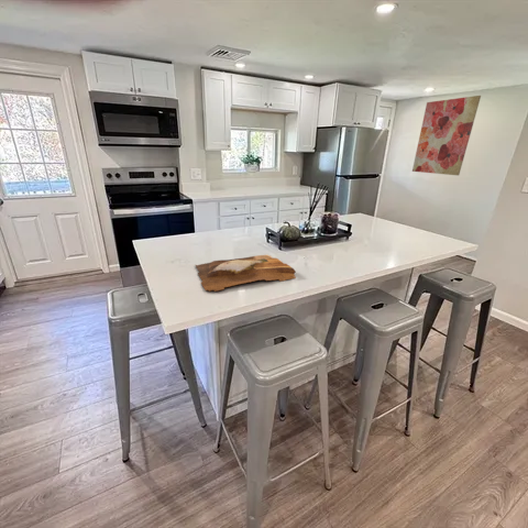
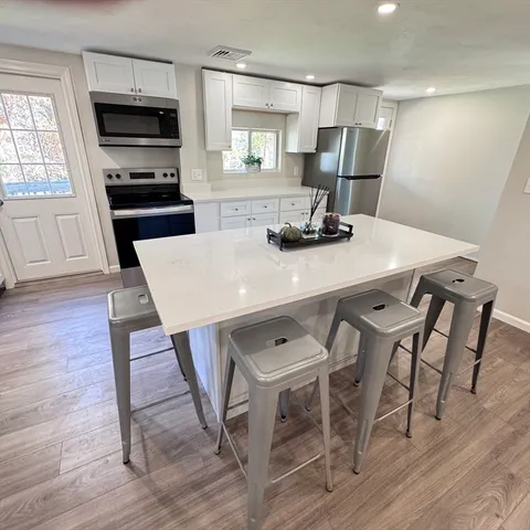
- wall art (442, 138)
- cutting board (242, 266)
